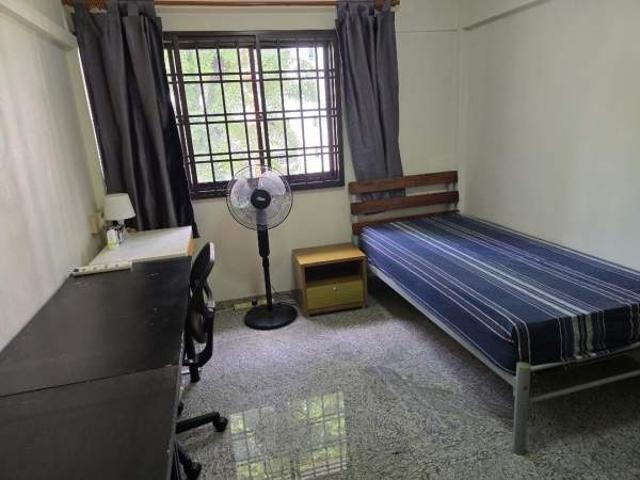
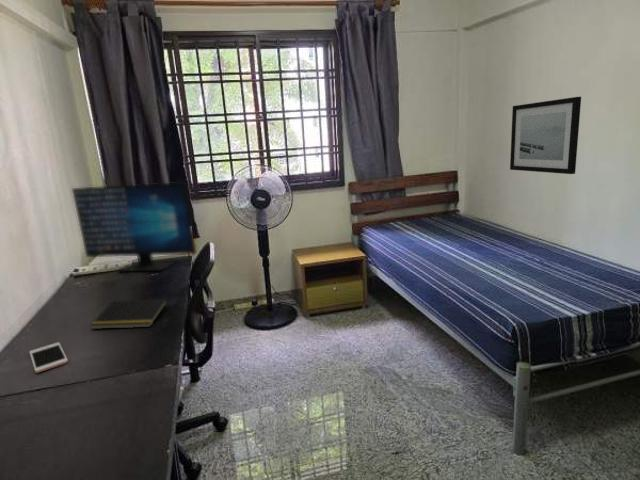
+ wall art (541, 137)
+ computer monitor (139, 226)
+ notepad (130, 313)
+ cell phone (48, 356)
